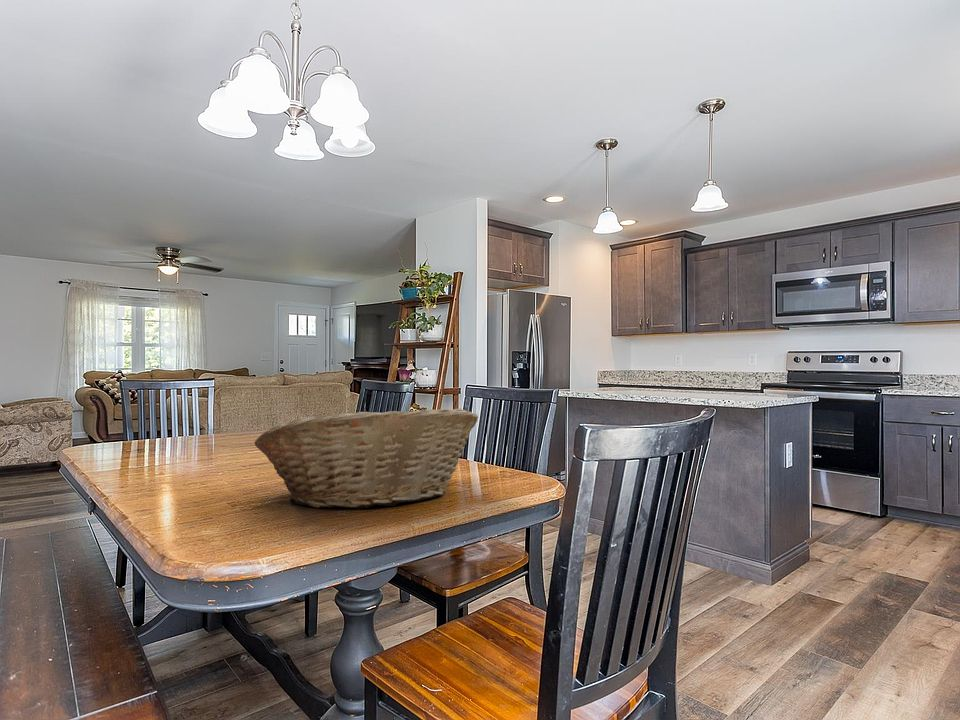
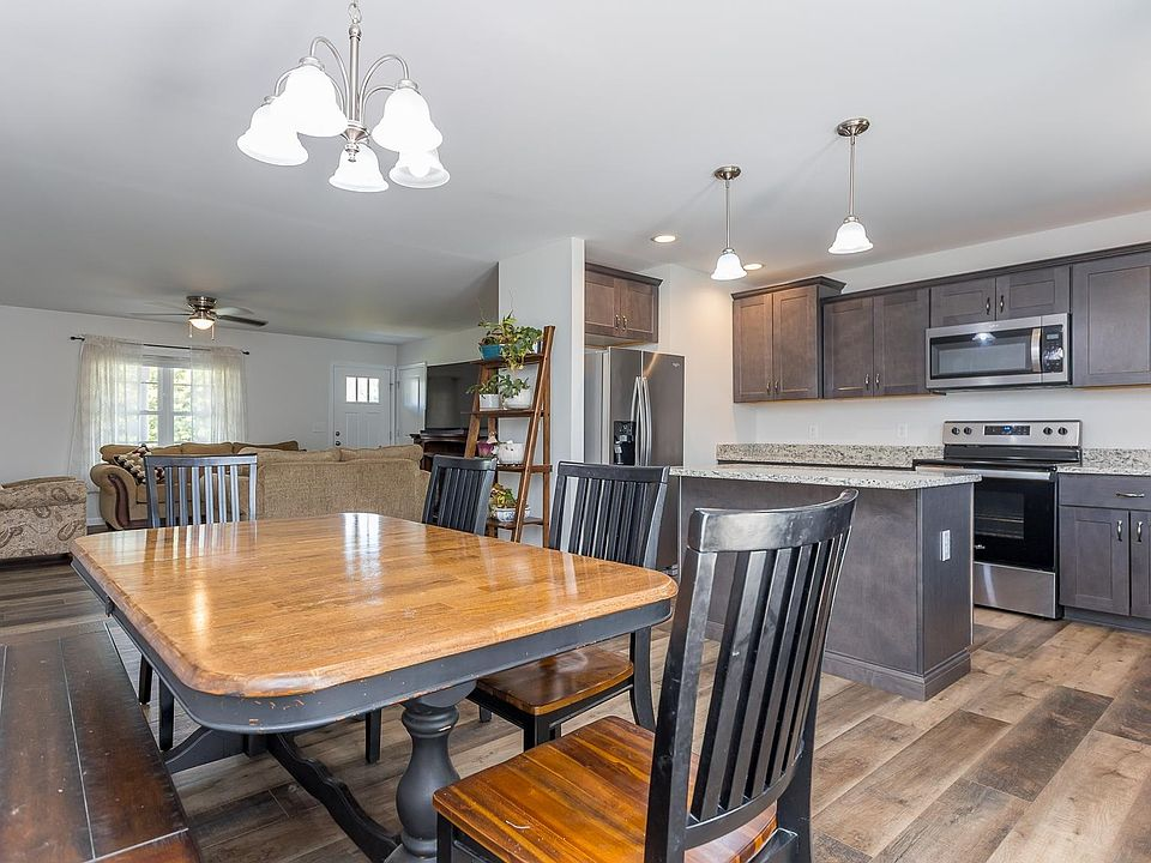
- fruit basket (372, 449)
